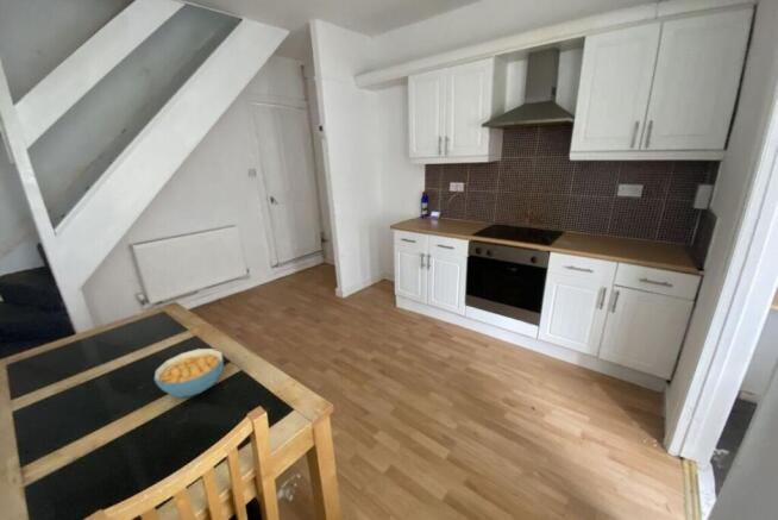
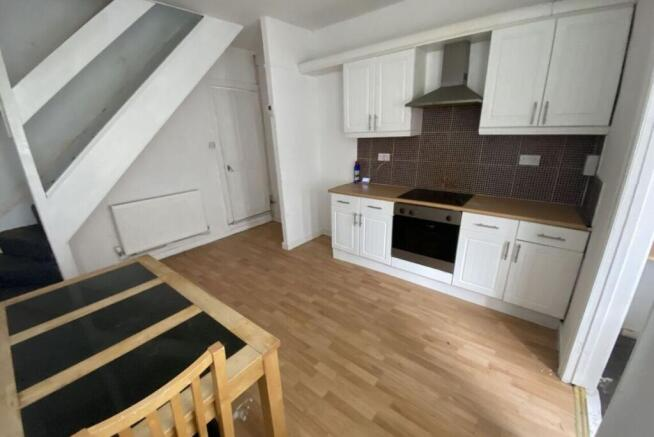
- cereal bowl (193, 376)
